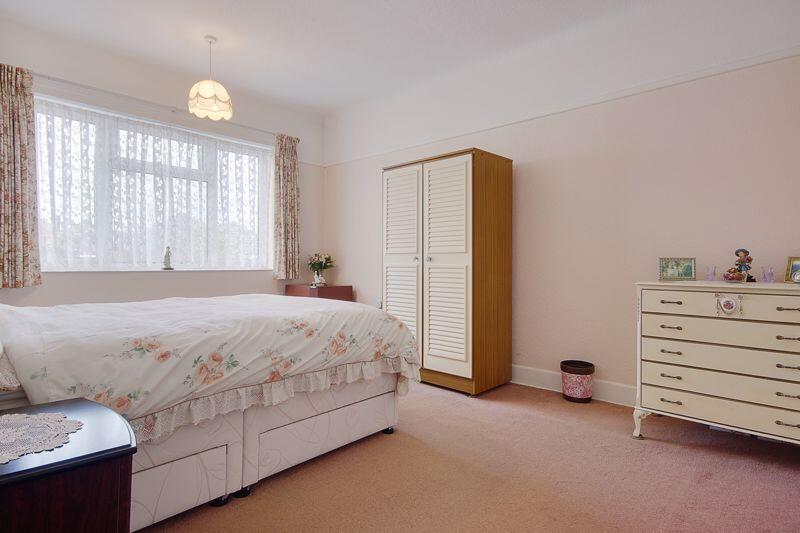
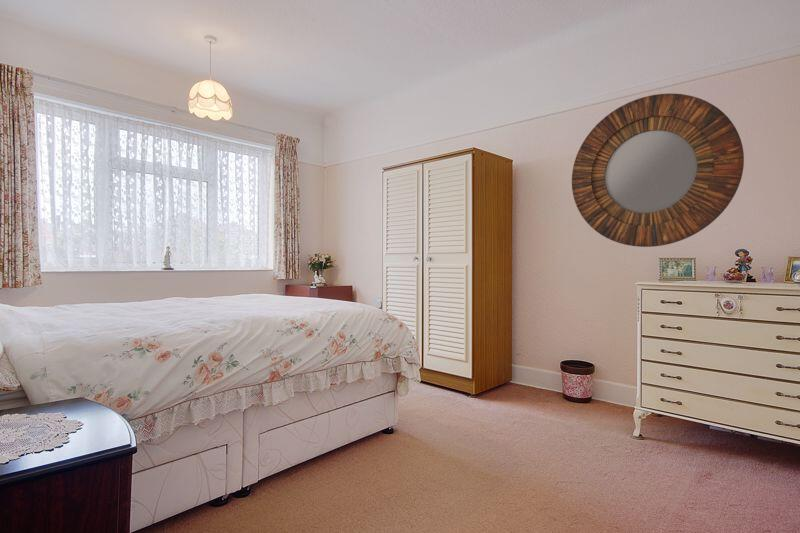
+ home mirror (647, 171)
